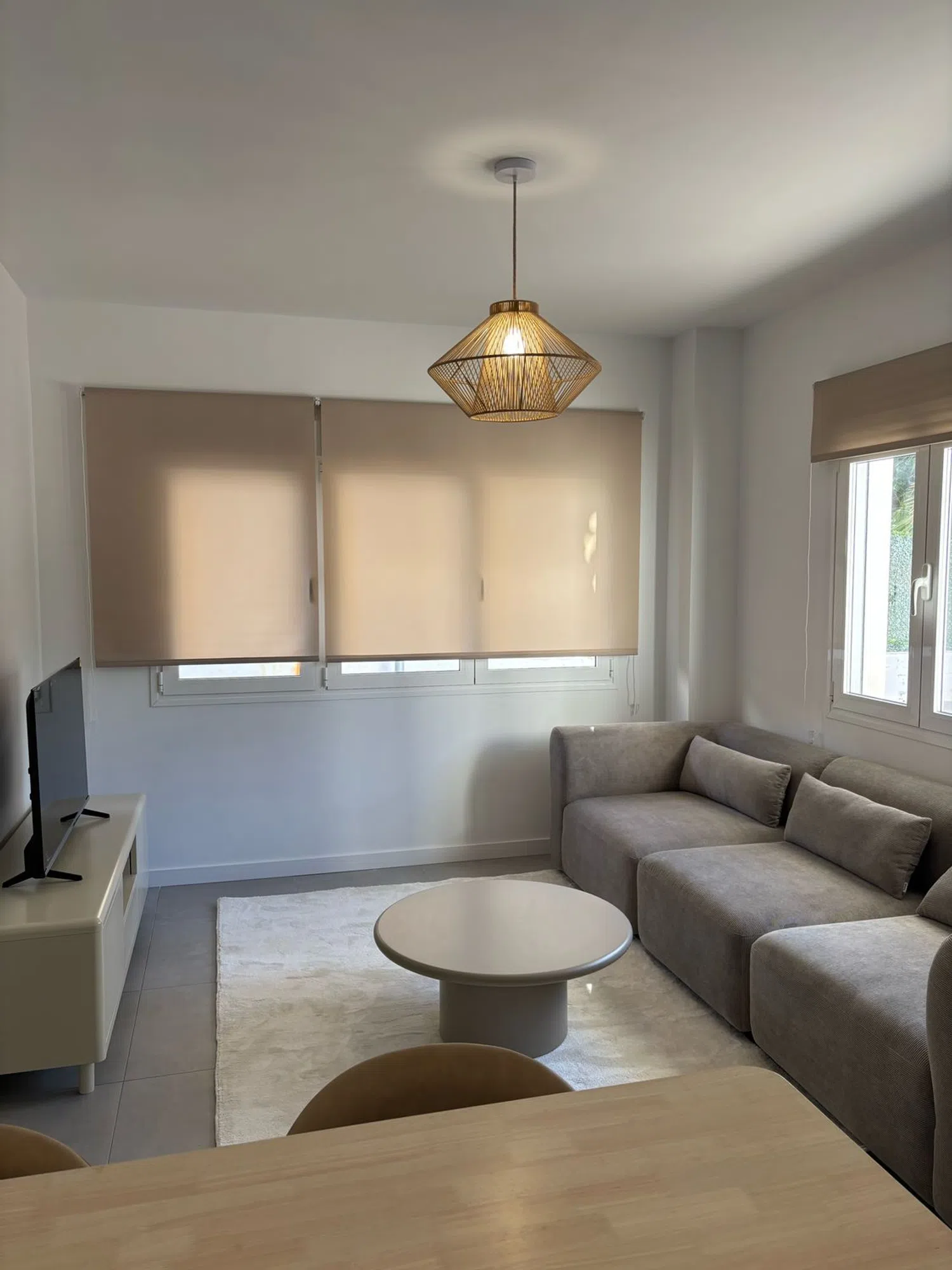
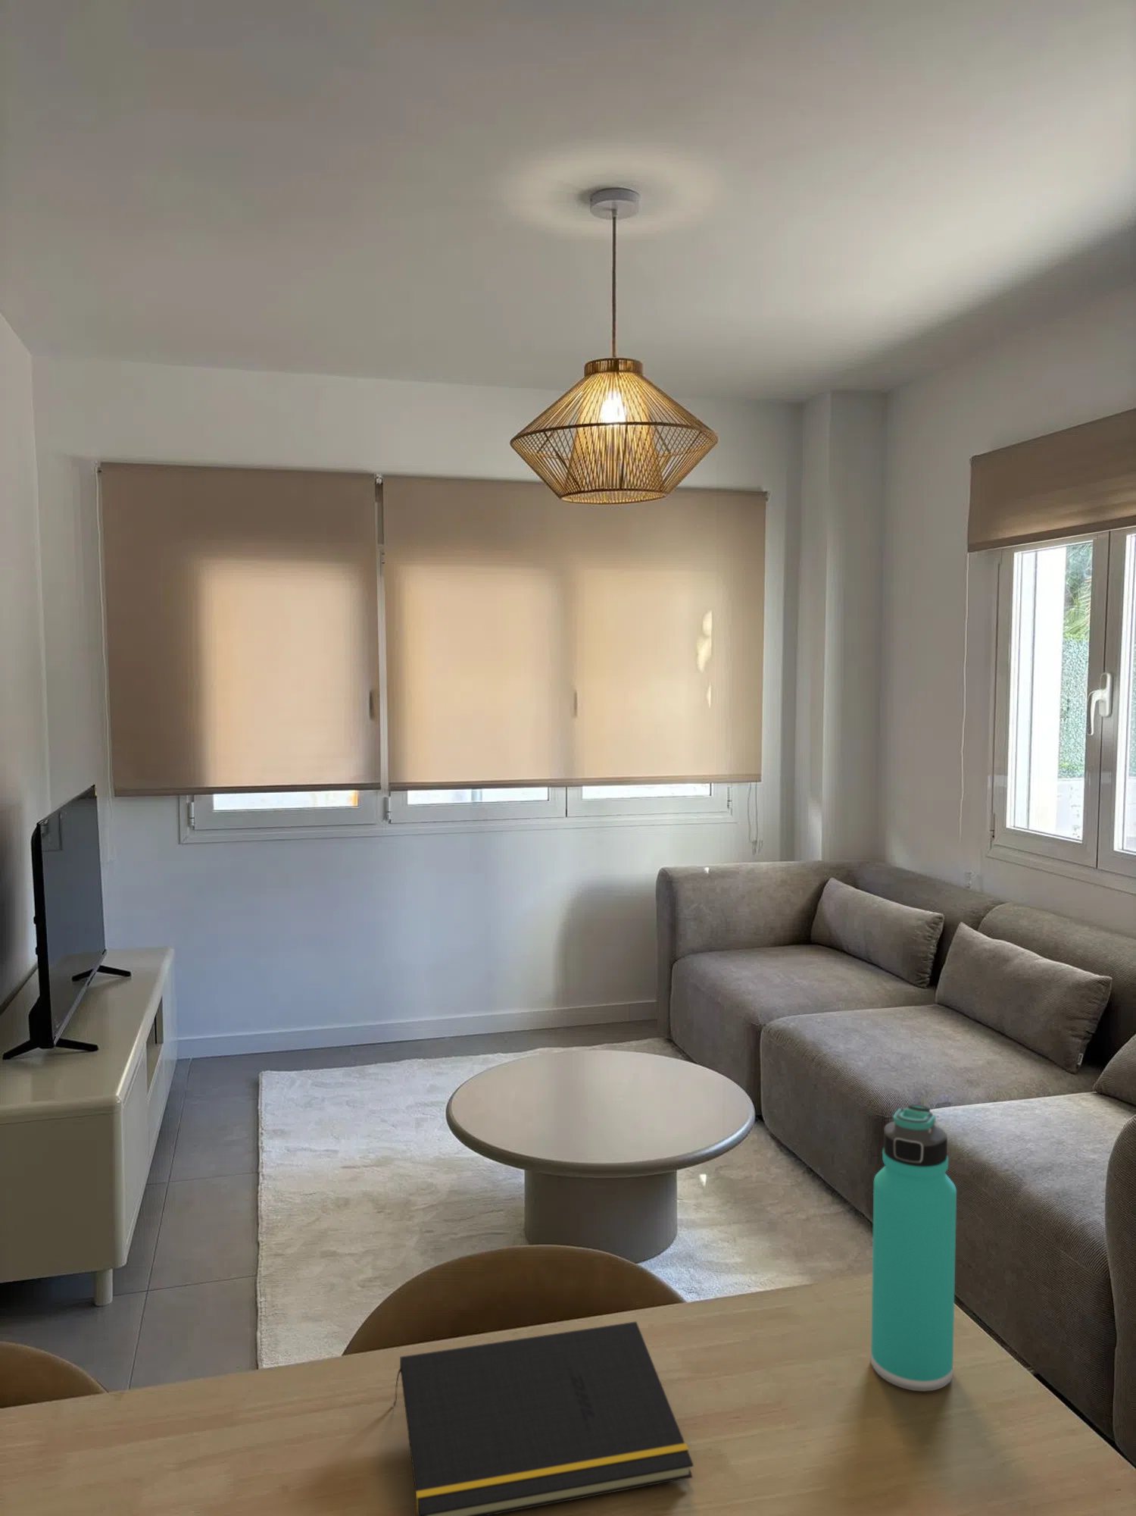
+ notepad (539, 1413)
+ thermos bottle (913, 1239)
